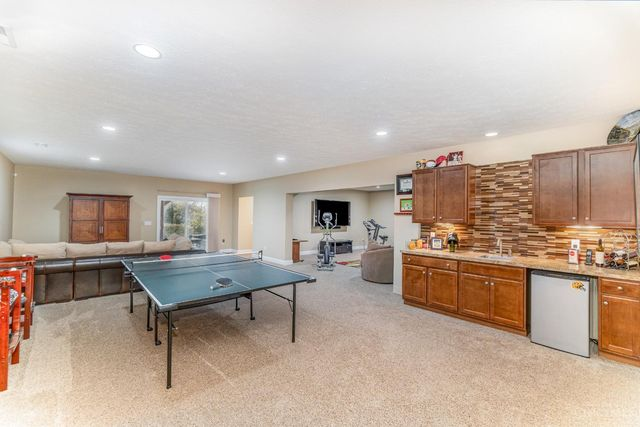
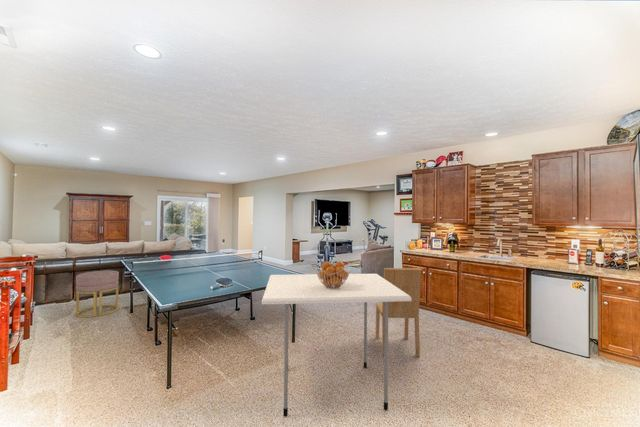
+ dining chair (396, 305)
+ ottoman (96, 292)
+ dining table (329, 302)
+ fruit basket (332, 274)
